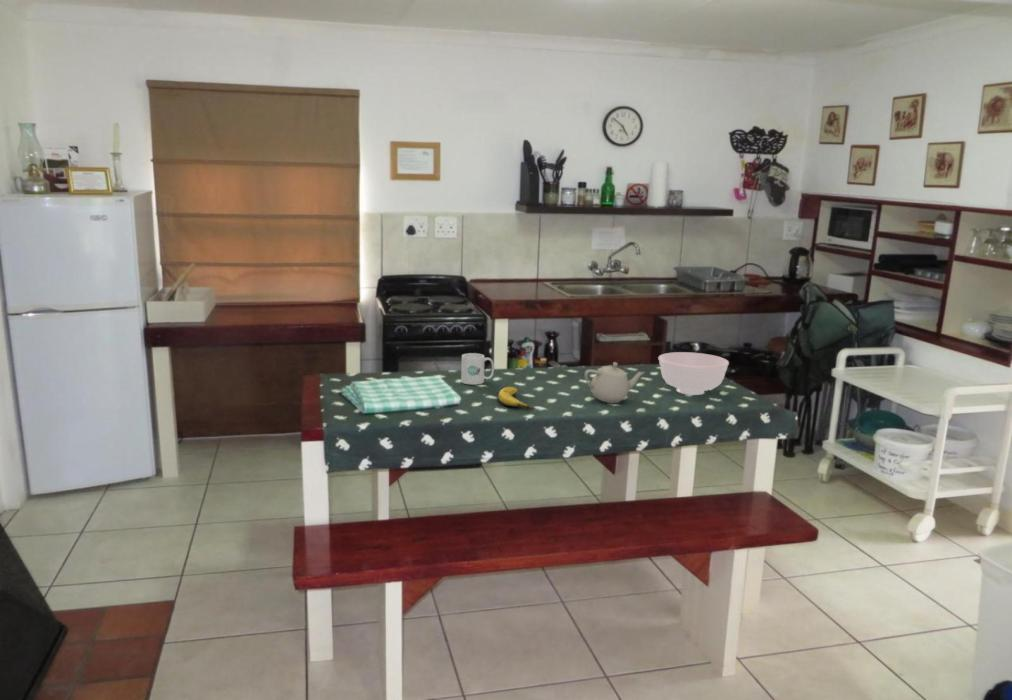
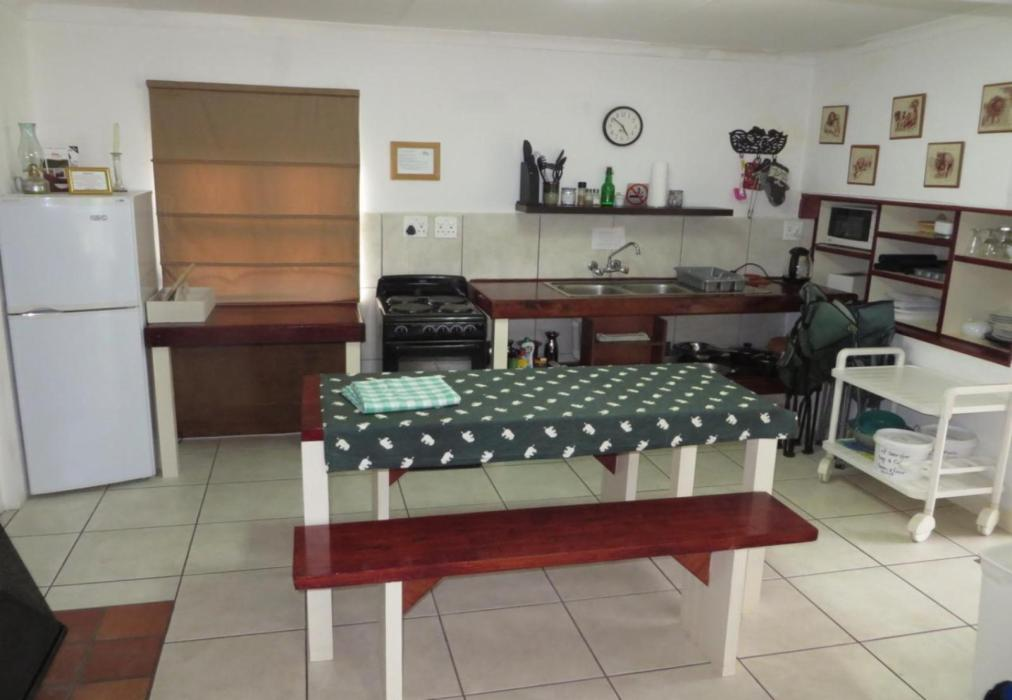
- teapot (613, 380)
- banana (513, 397)
- mug (477, 368)
- bowl (691, 375)
